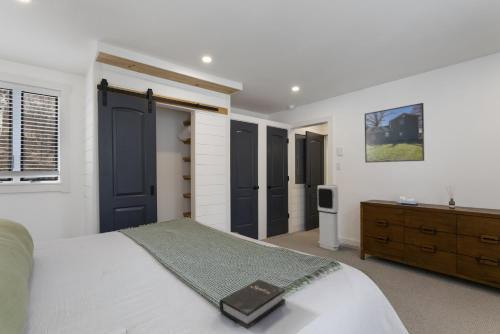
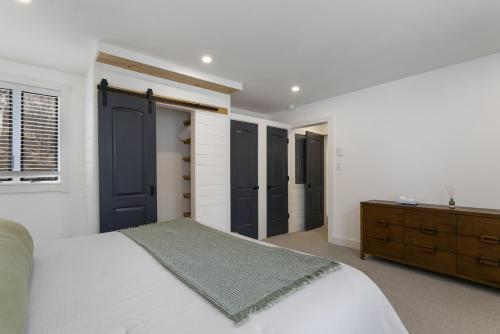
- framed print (391, 135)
- hardback book (253, 300)
- air purifier (331, 216)
